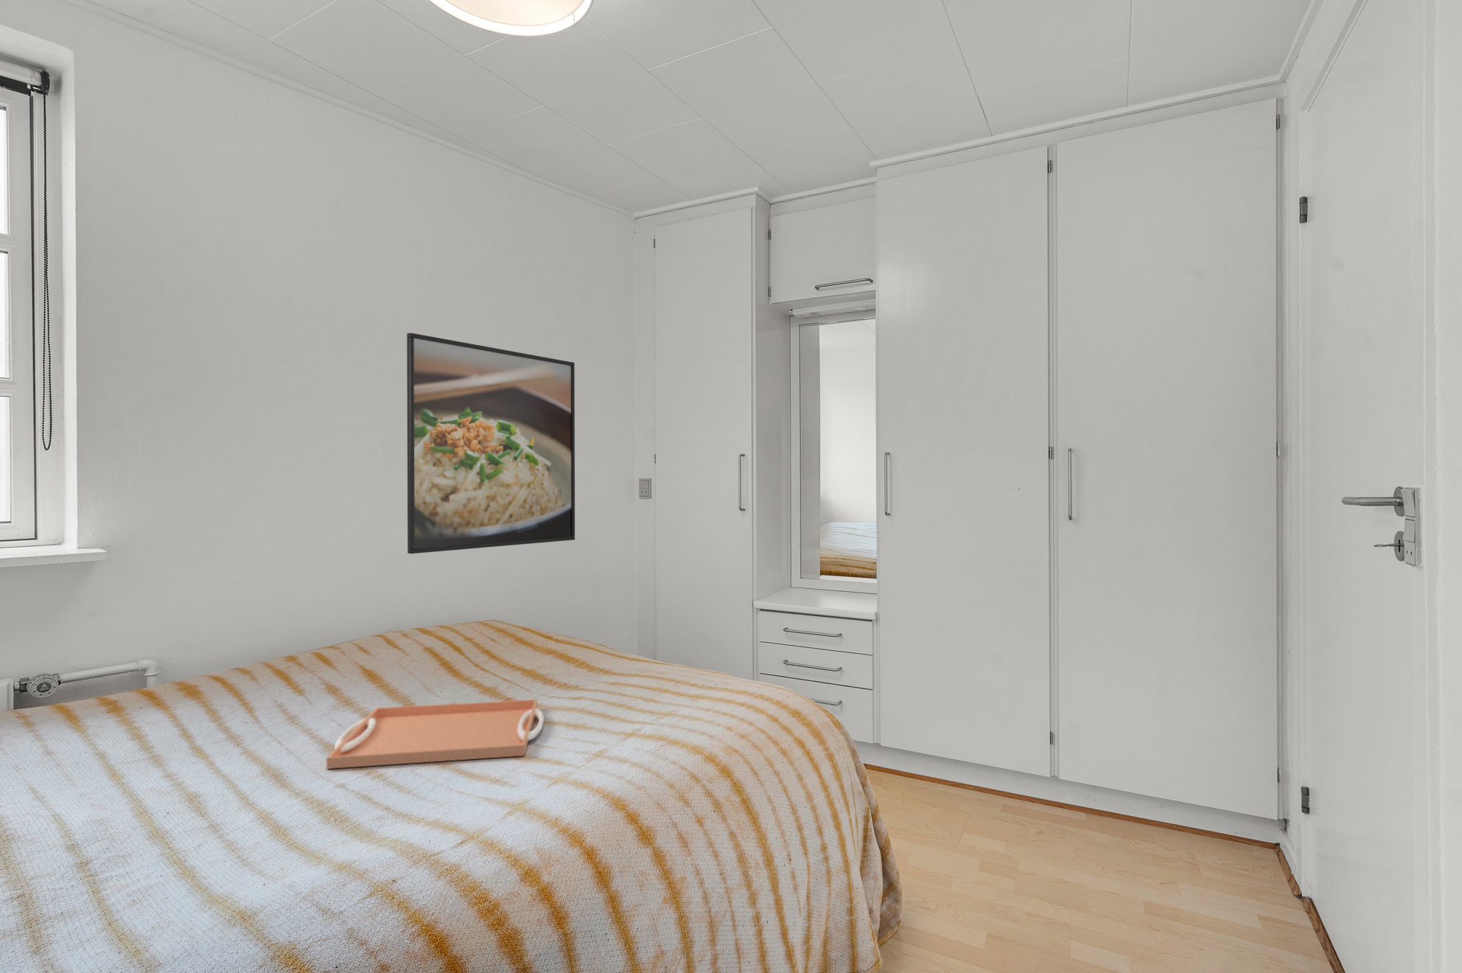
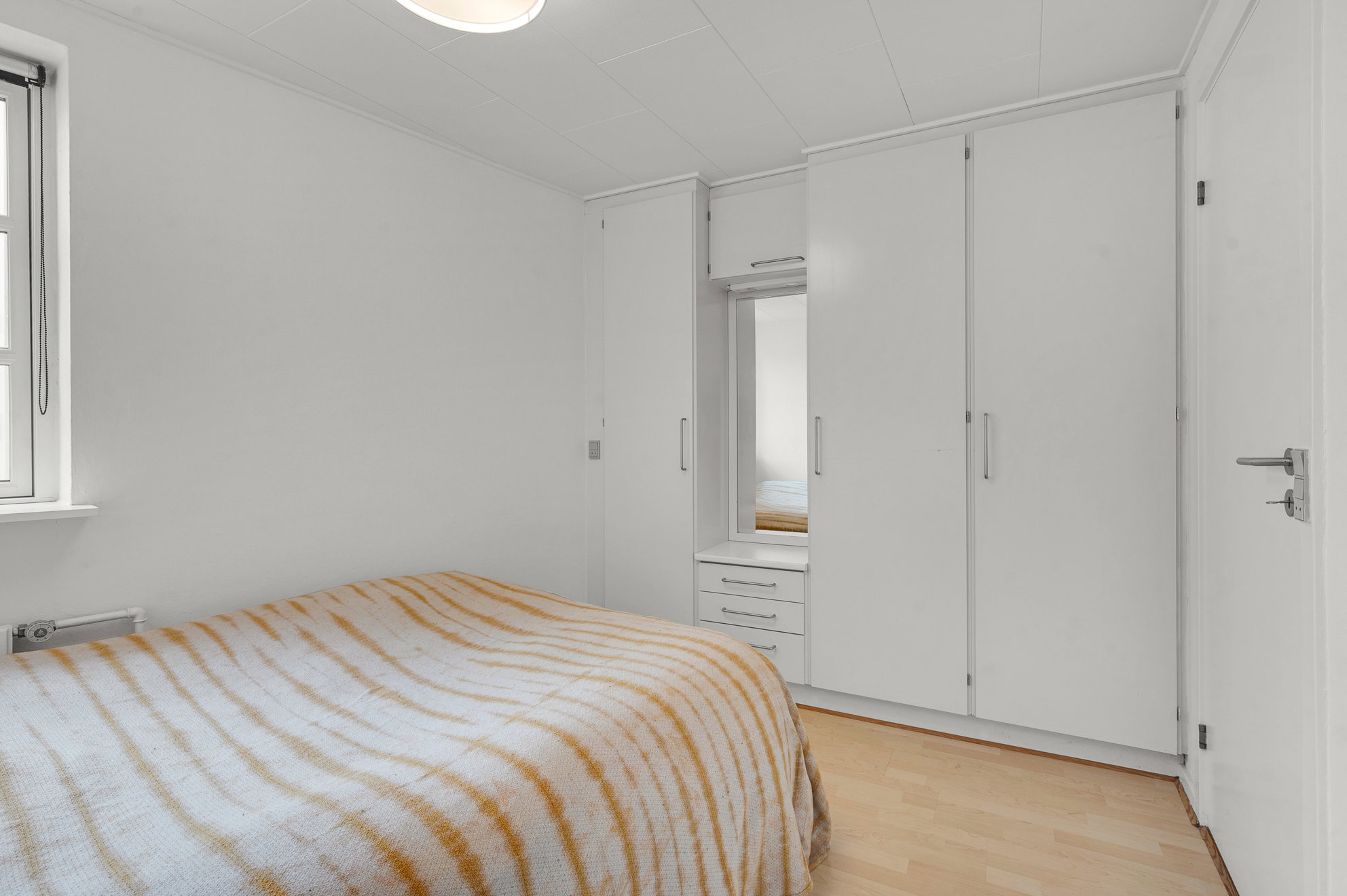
- serving tray (444, 730)
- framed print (499, 447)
